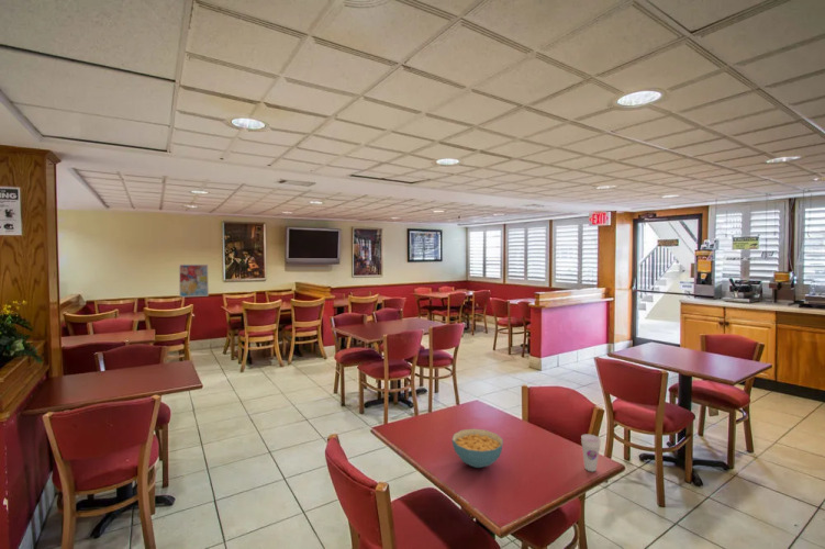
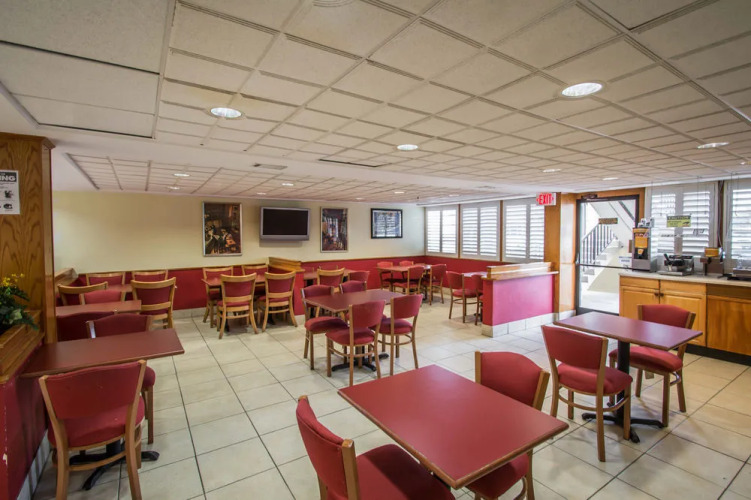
- wall art (193, 280)
- cereal bowl (477, 451)
- cup (590, 453)
